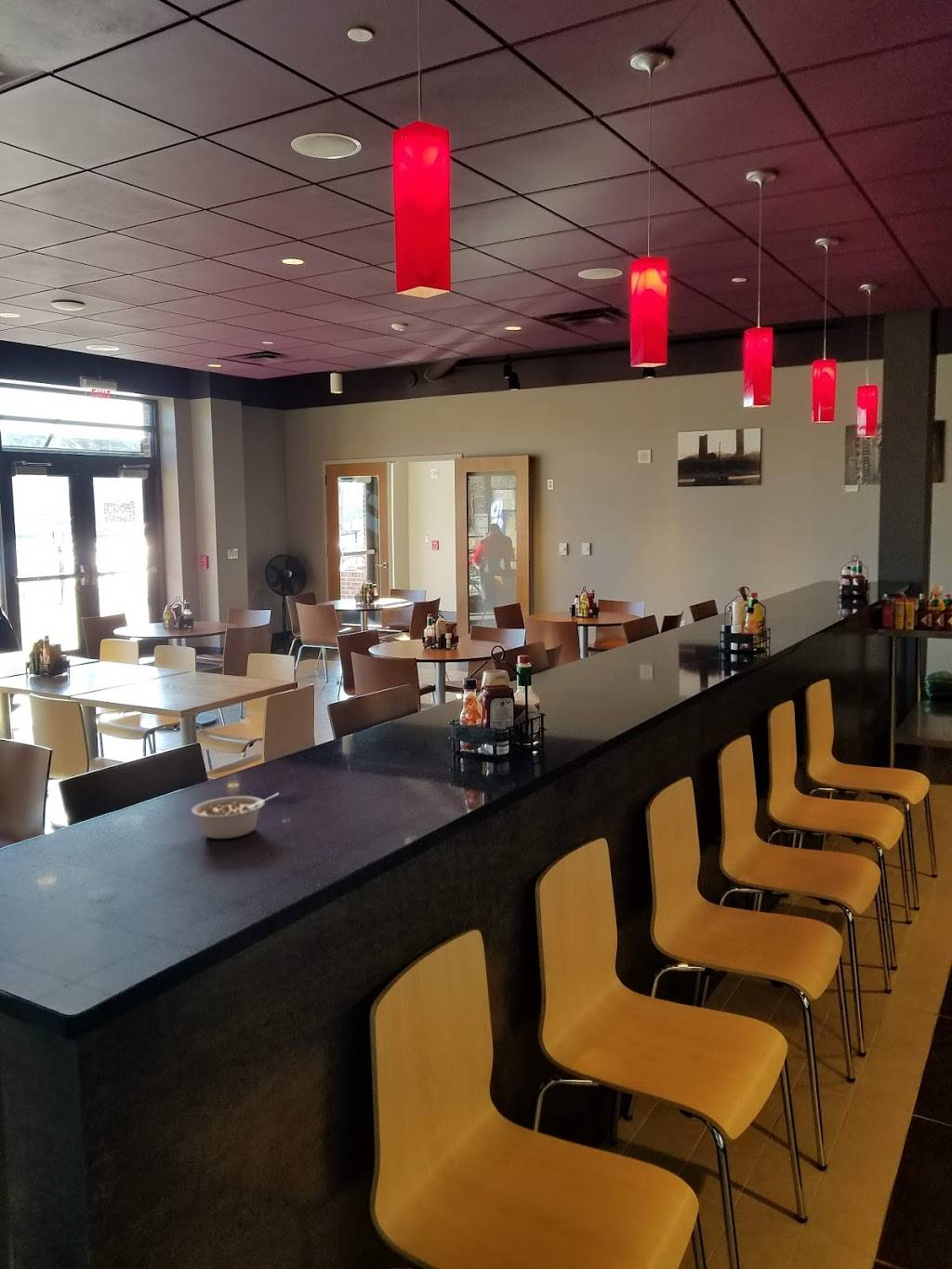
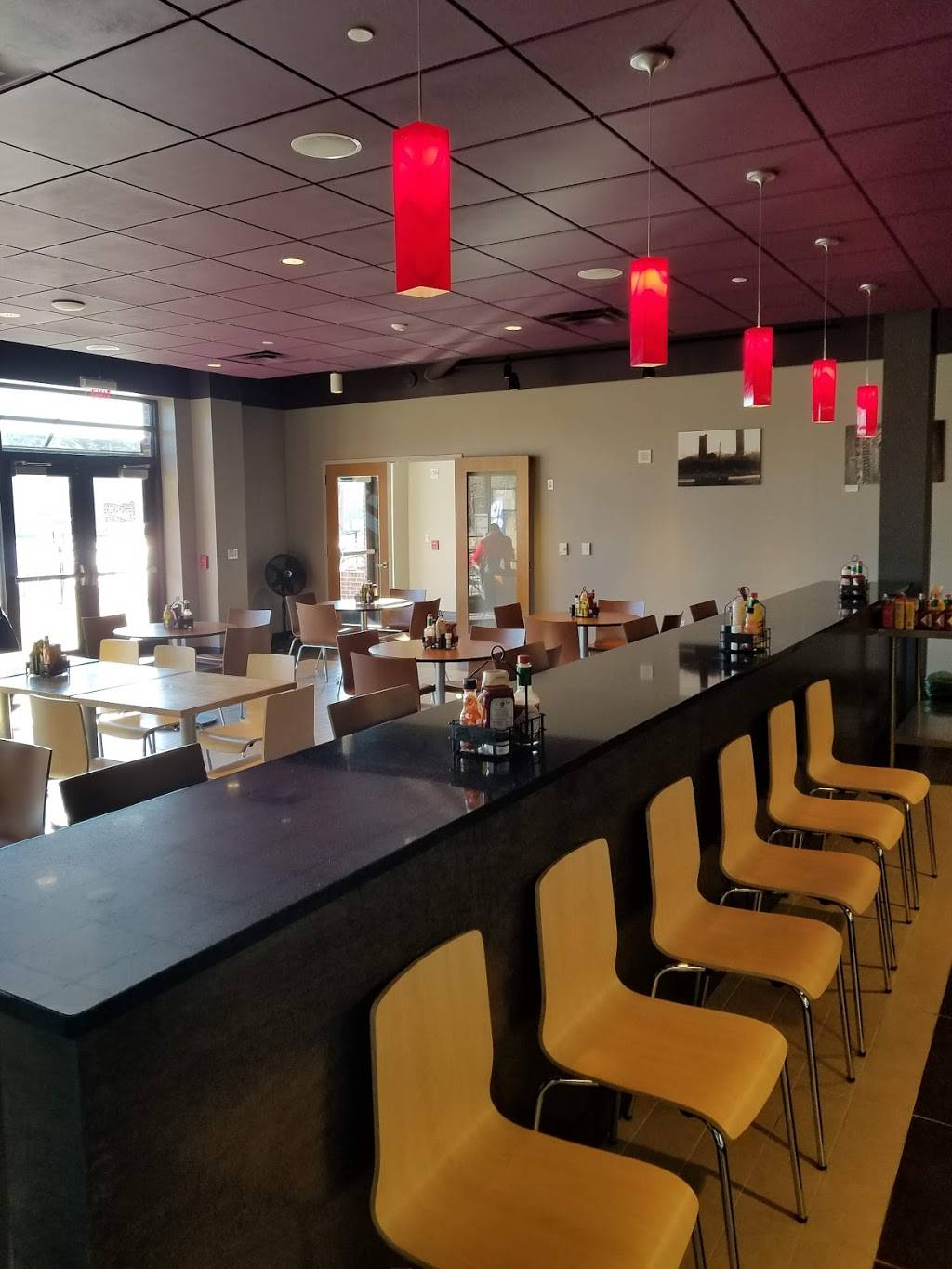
- legume (231, 814)
